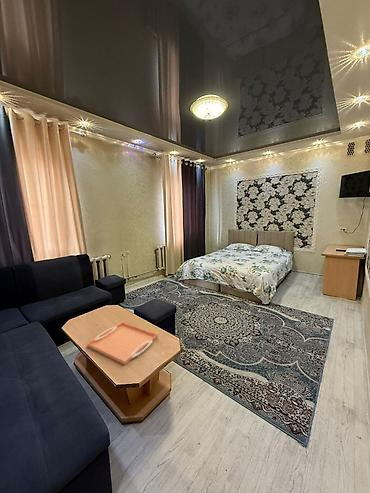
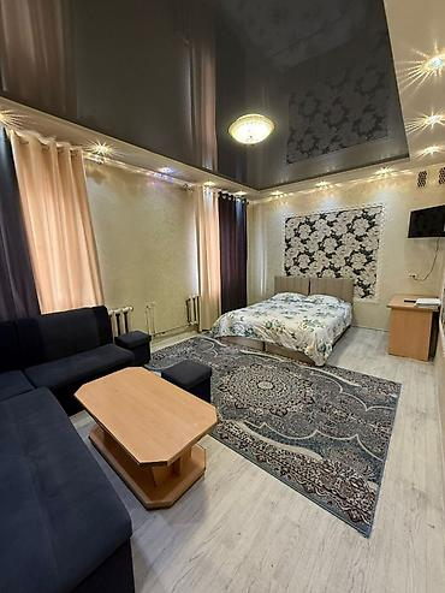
- serving tray (123, 340)
